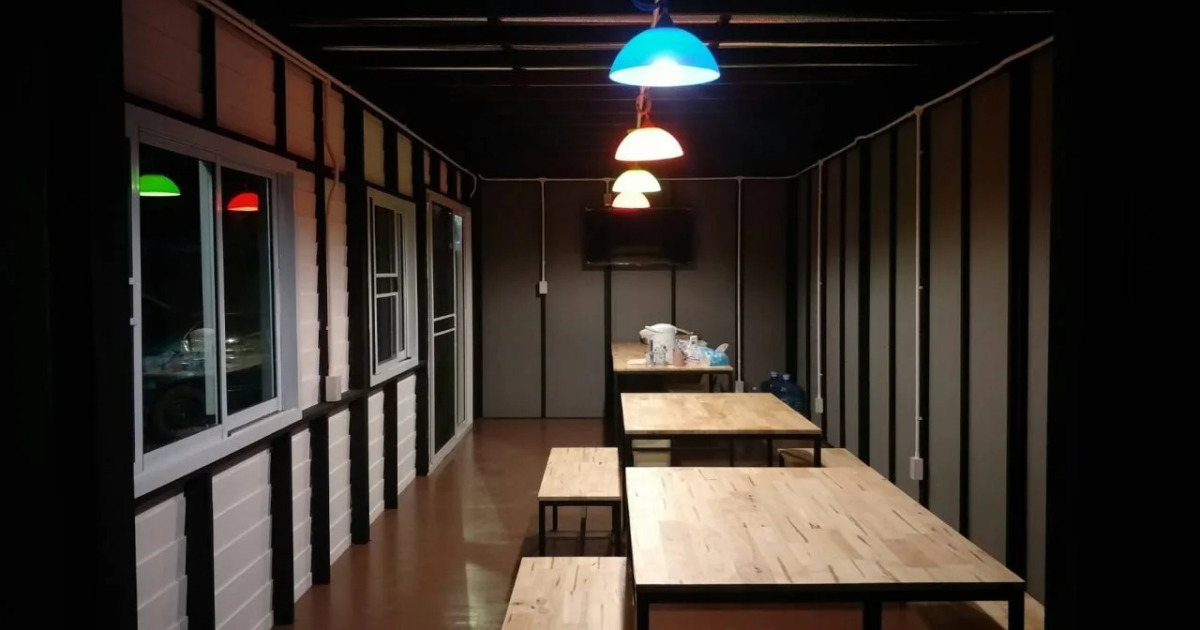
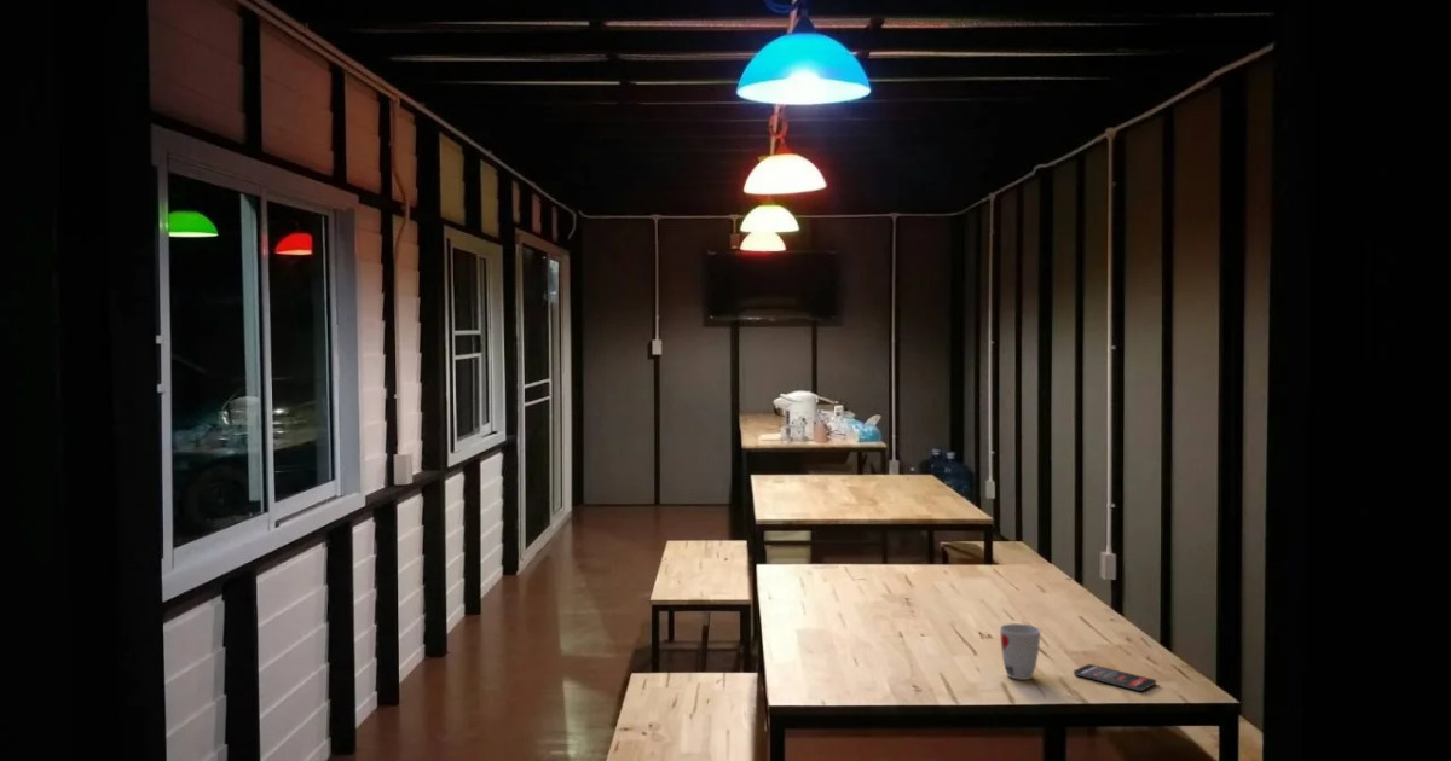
+ smartphone (1114, 676)
+ cup (1019, 652)
